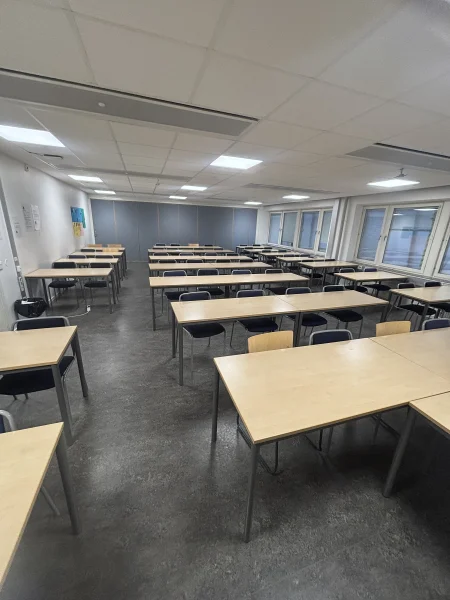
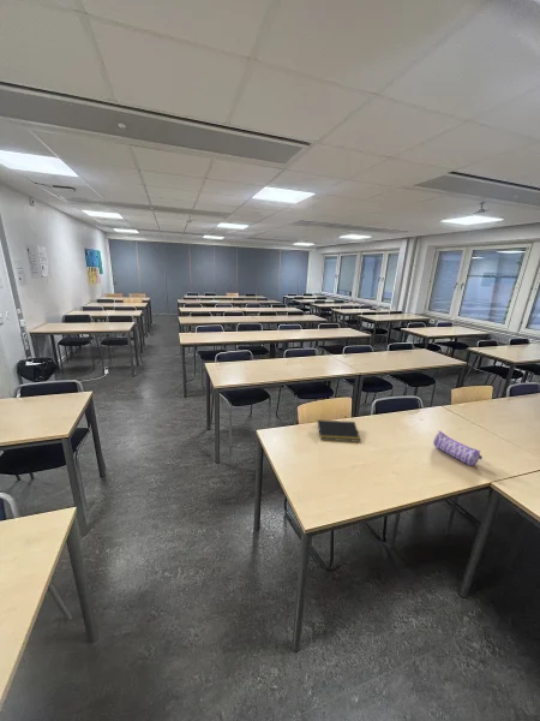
+ notepad (337, 430)
+ pencil case (456, 448)
